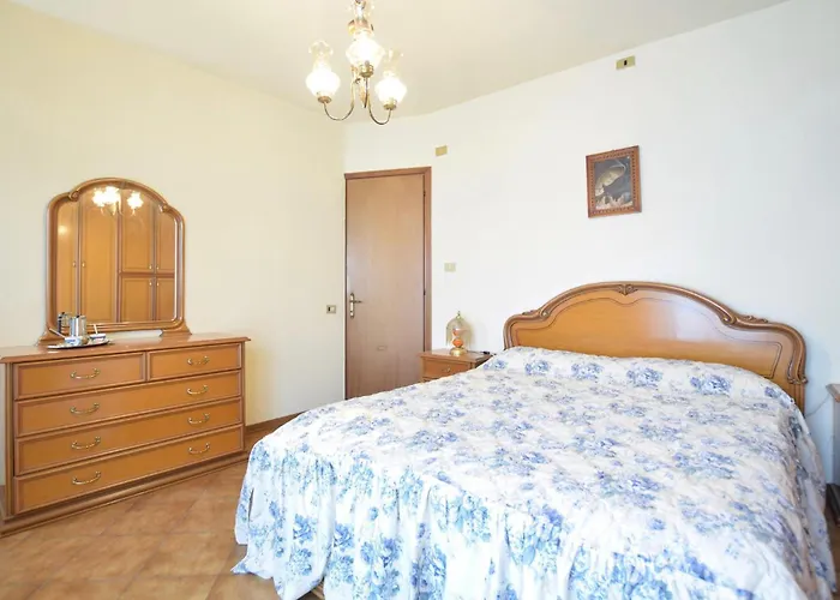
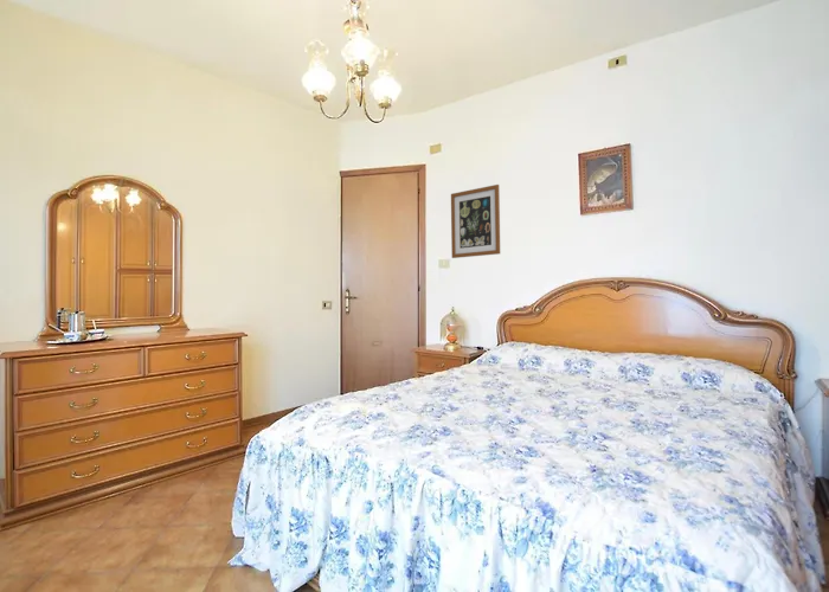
+ wall art (474, 223)
